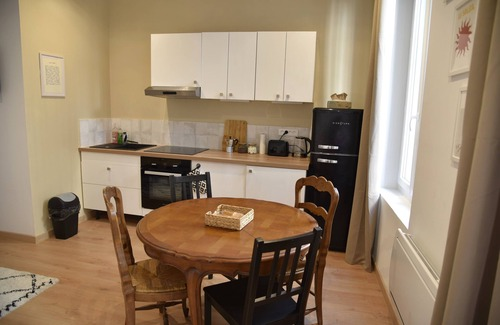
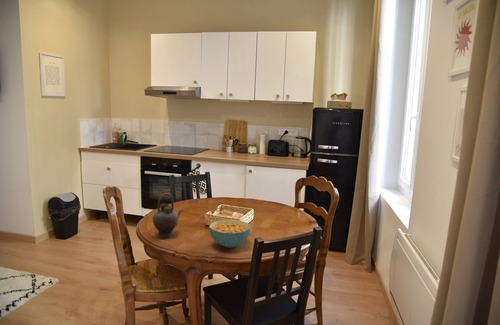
+ teapot (168, 214)
+ cereal bowl (229, 235)
